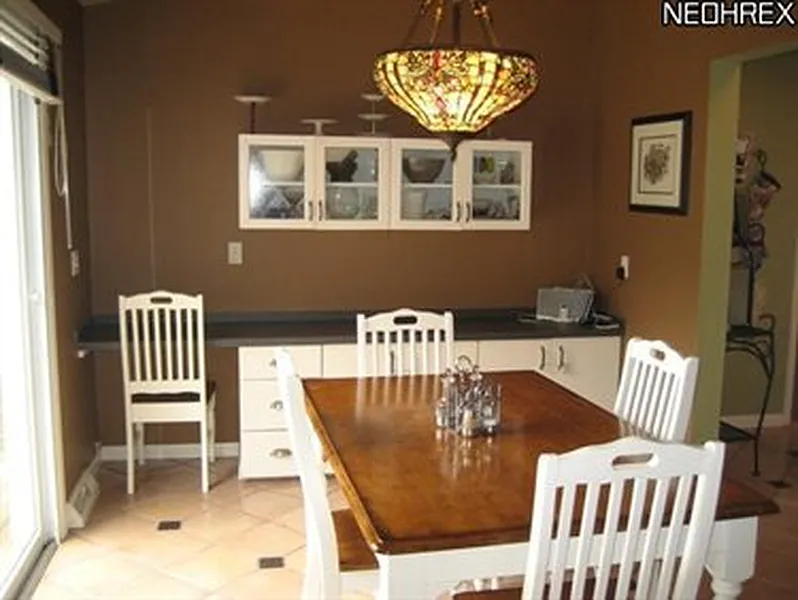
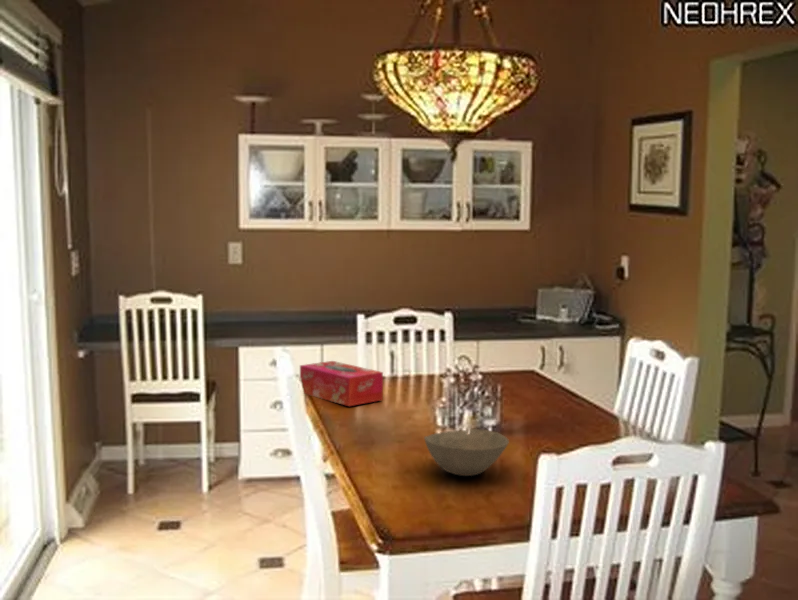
+ tissue box (340, 382)
+ bowl (466, 454)
